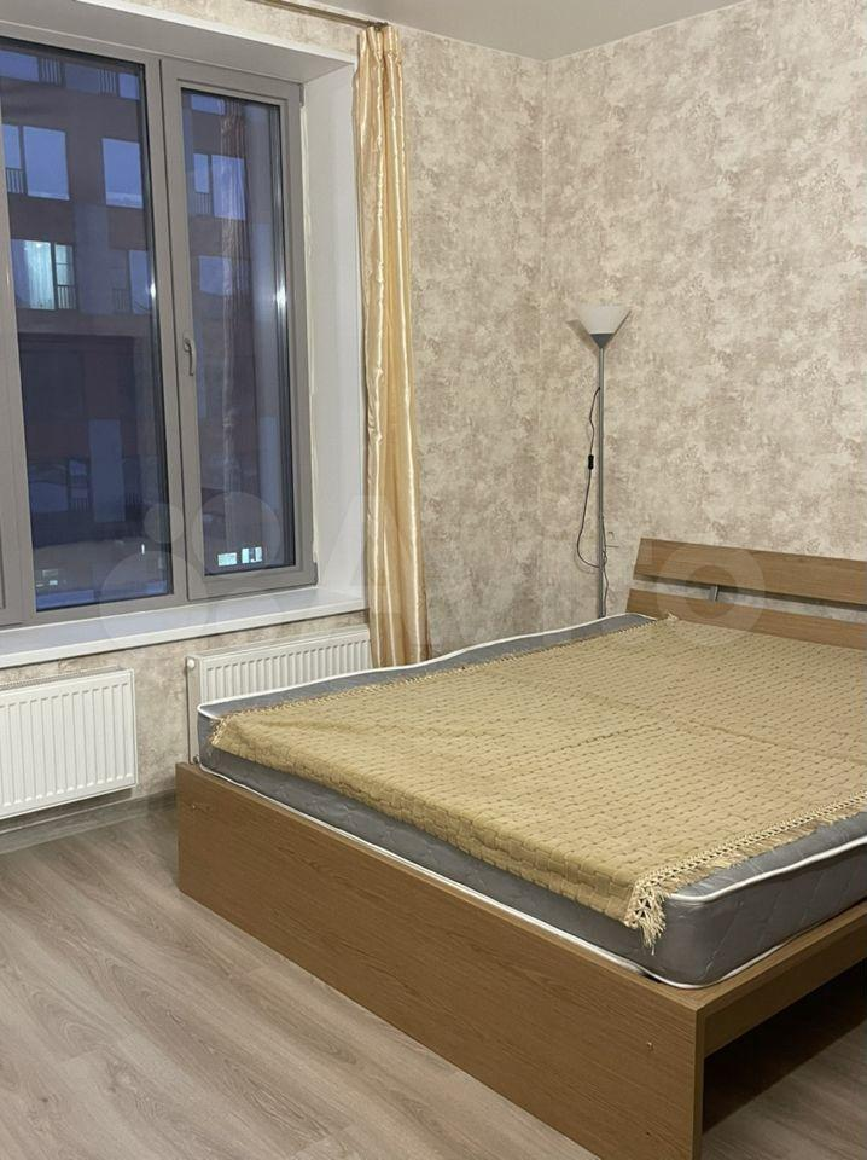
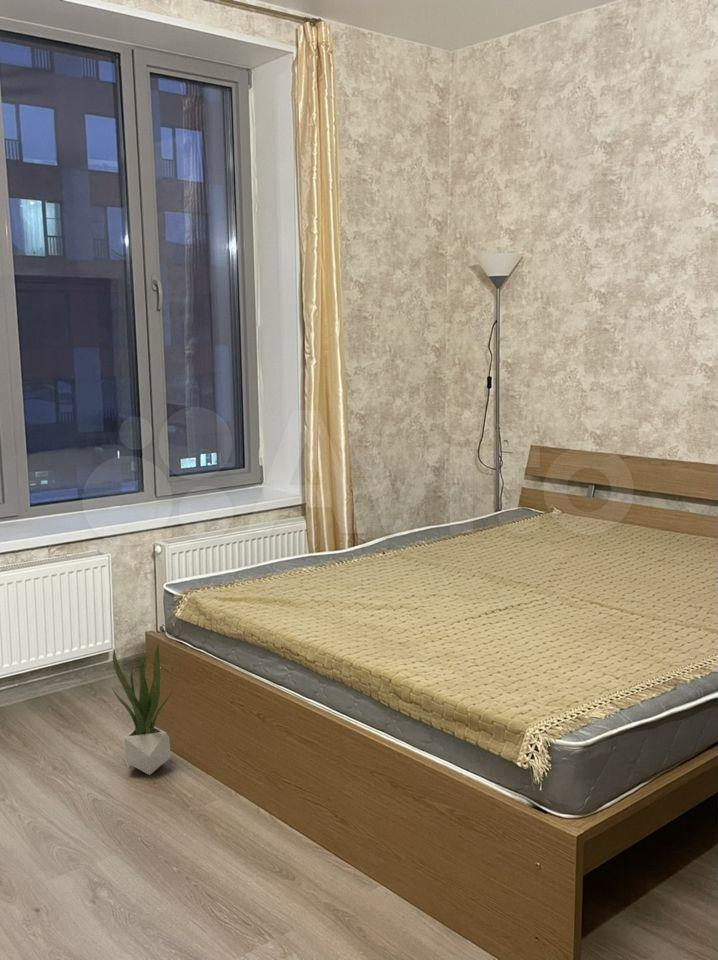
+ potted plant (145, 709)
